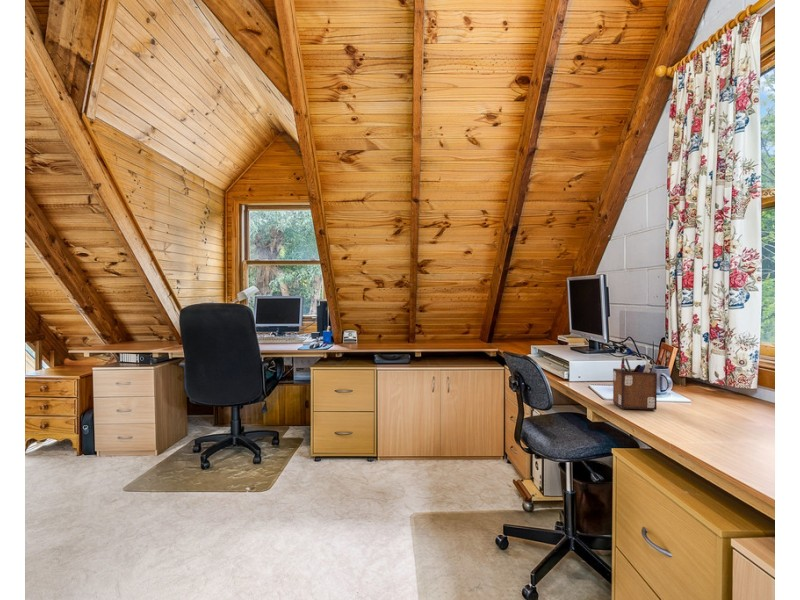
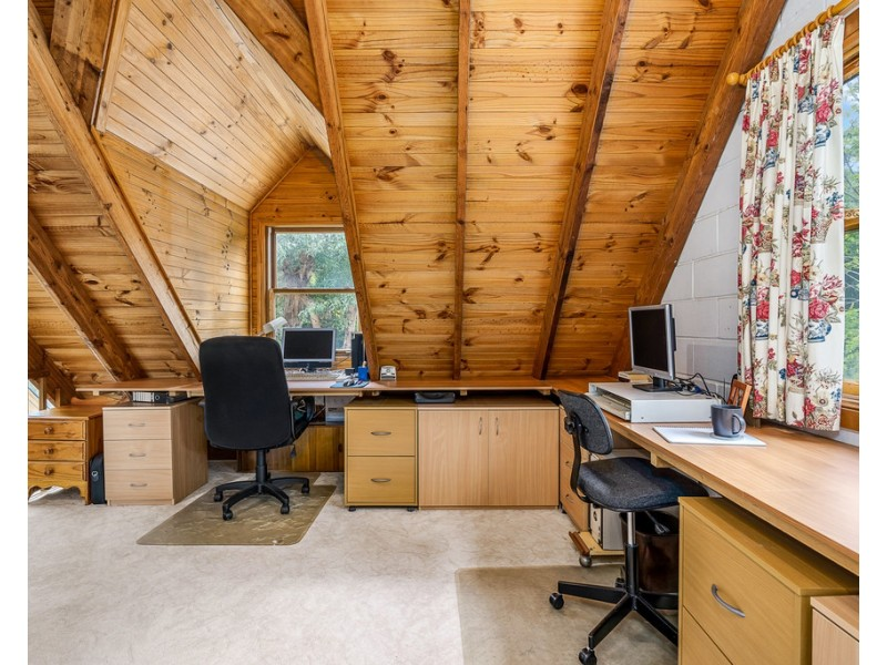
- desk organizer (634, 381)
